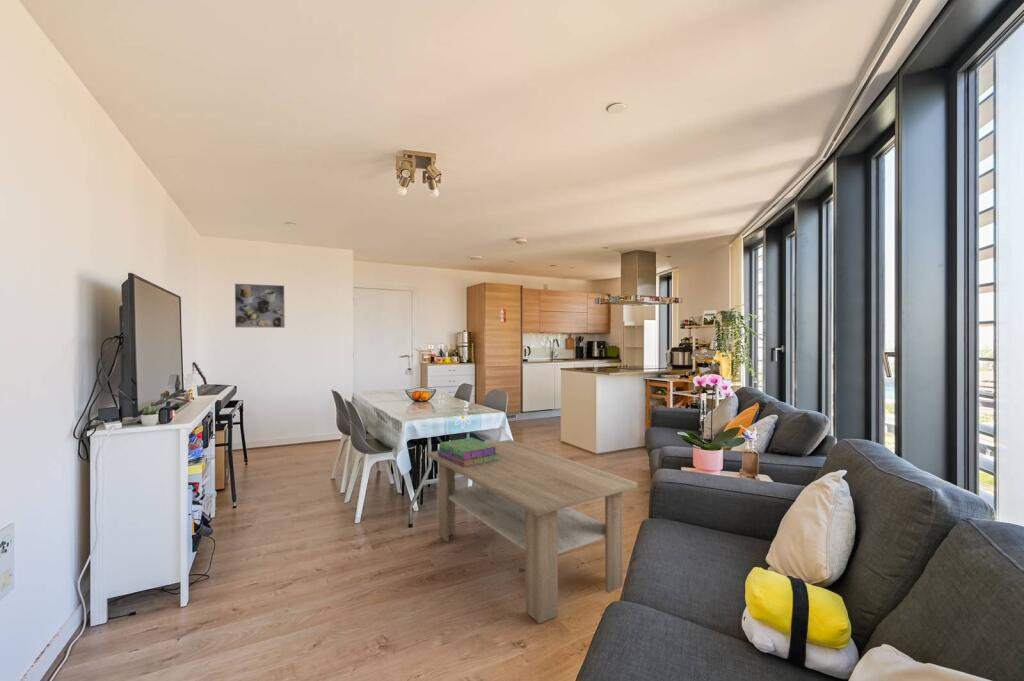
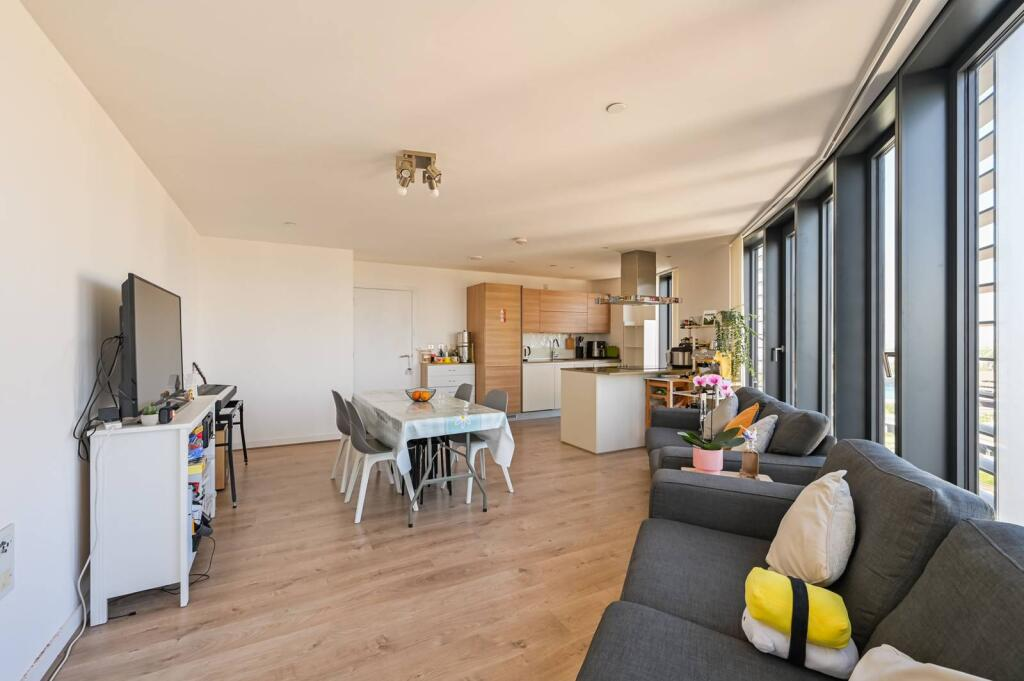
- coffee table (520, 512)
- stack of books (467, 450)
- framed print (260, 306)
